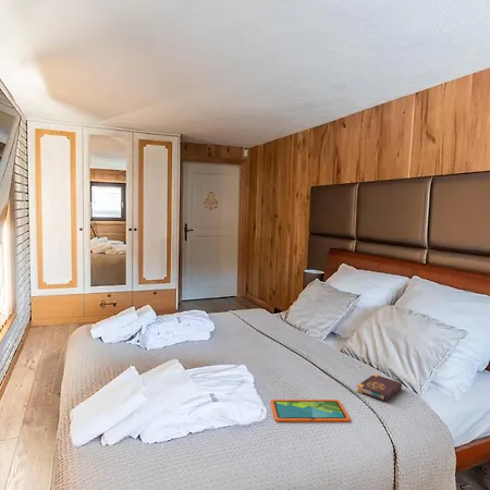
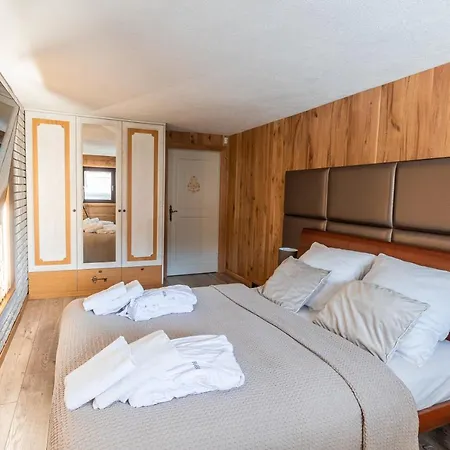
- tablet (308, 411)
- book (379, 387)
